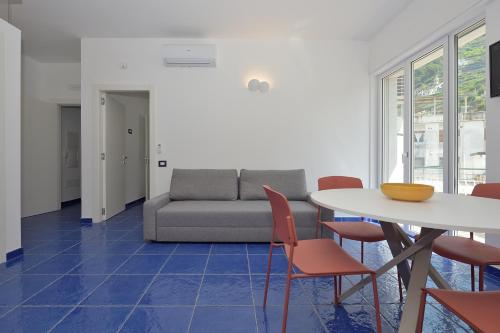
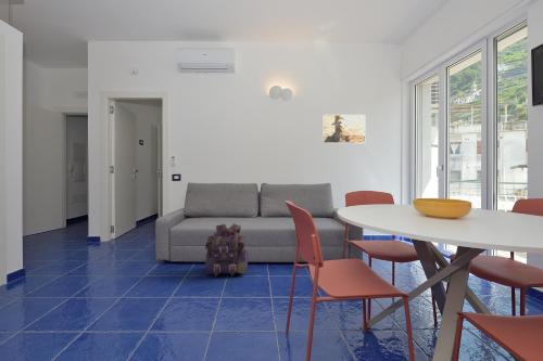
+ backpack (226, 248)
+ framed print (344, 129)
